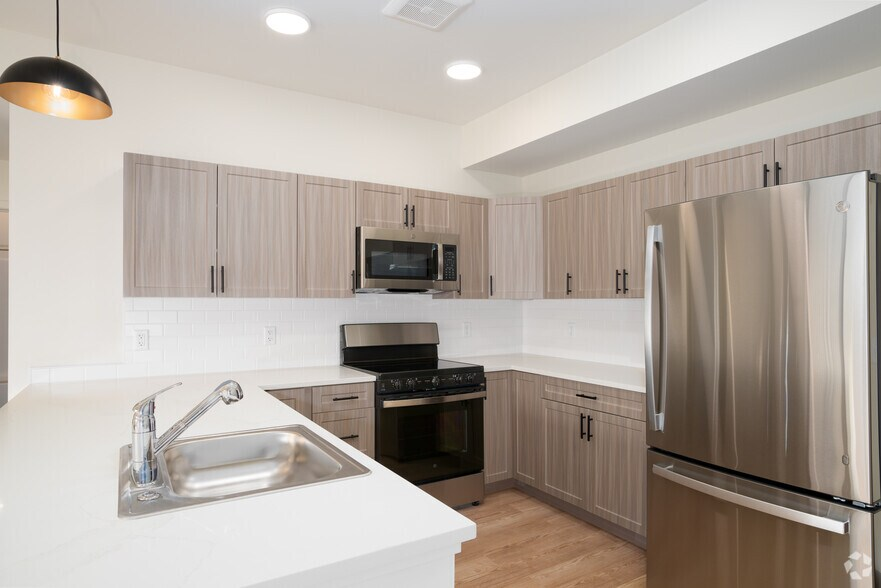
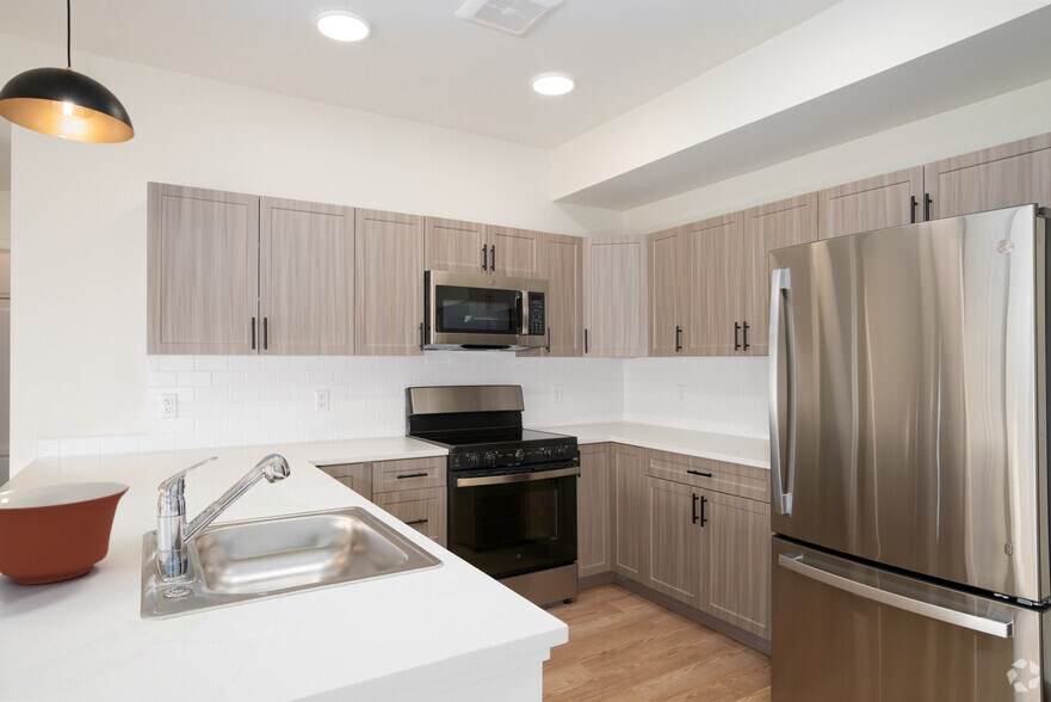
+ mixing bowl (55, 532)
